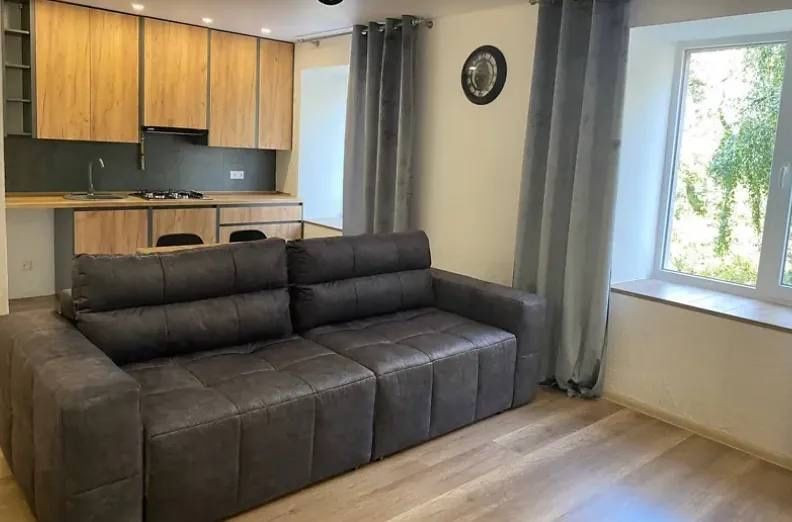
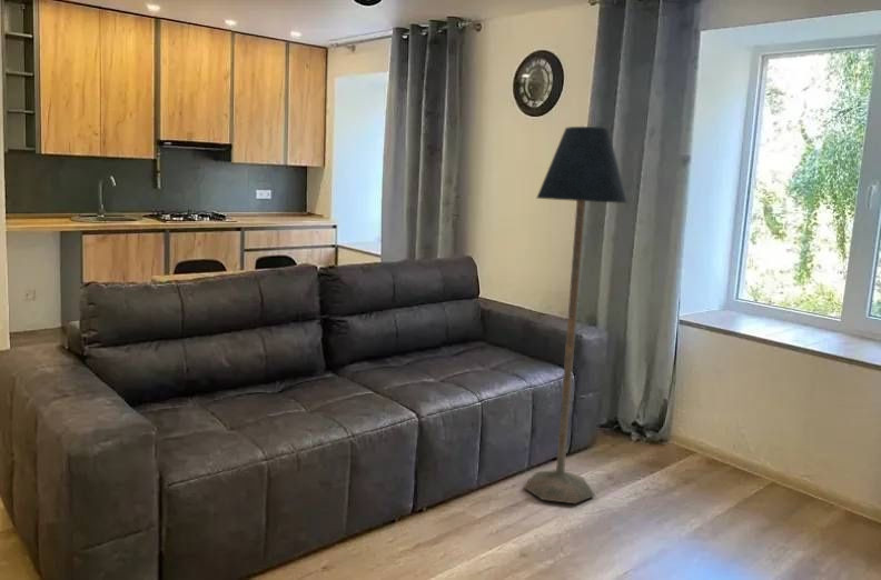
+ floor lamp (572, 313)
